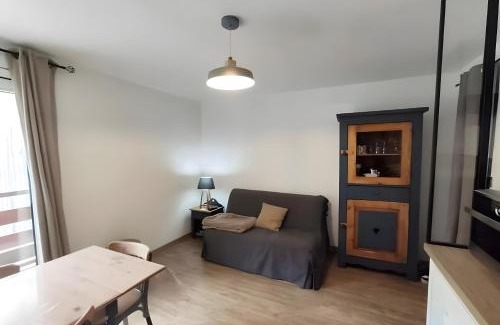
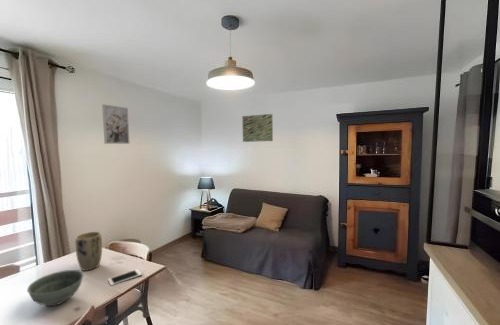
+ cell phone (125, 276)
+ wall art (116, 125)
+ bowl (57, 290)
+ plant pot (89, 251)
+ wall art (257, 128)
